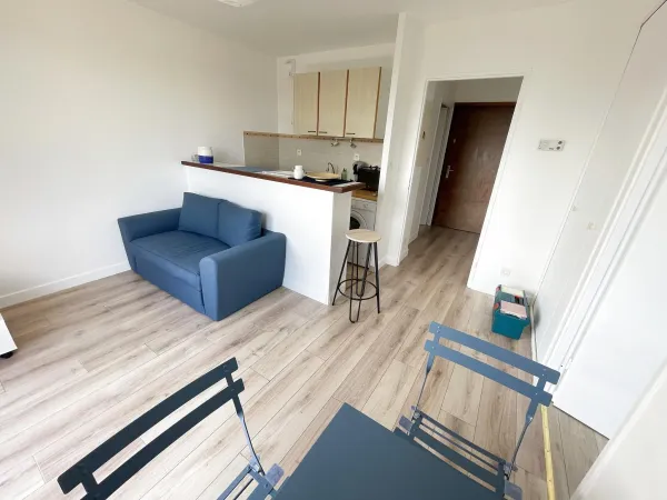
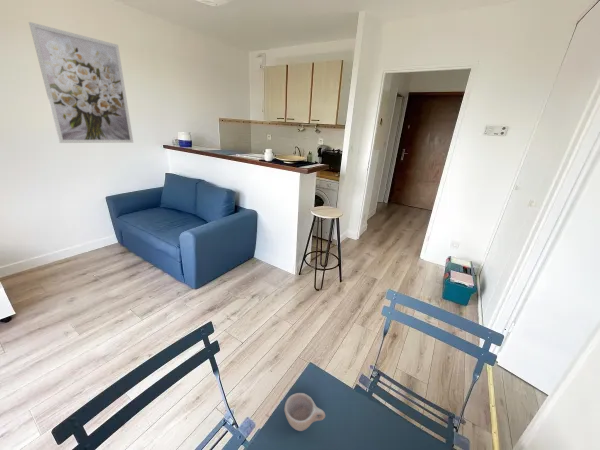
+ wall art (89, 92)
+ cup (304, 414)
